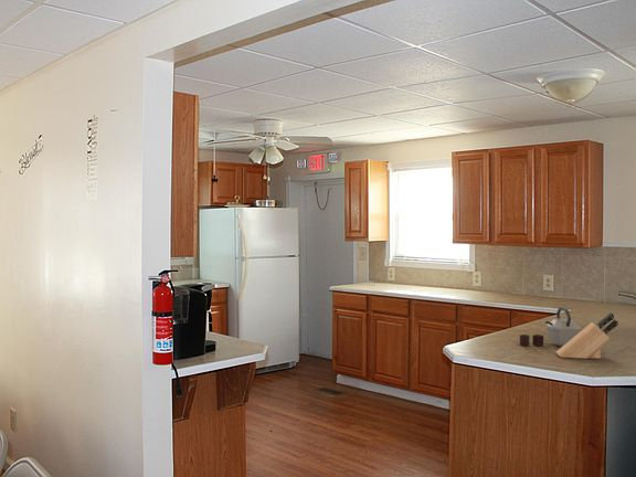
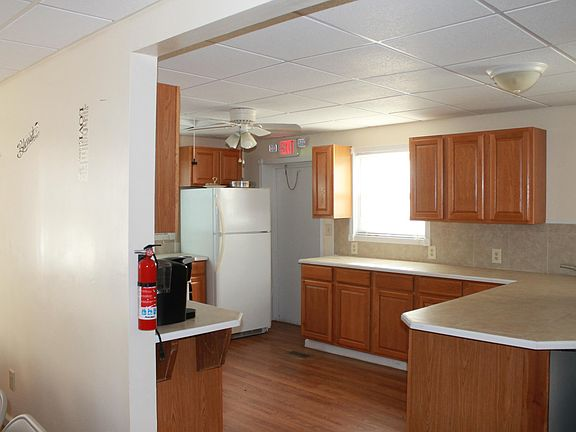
- knife block (586, 333)
- kettle (548, 327)
